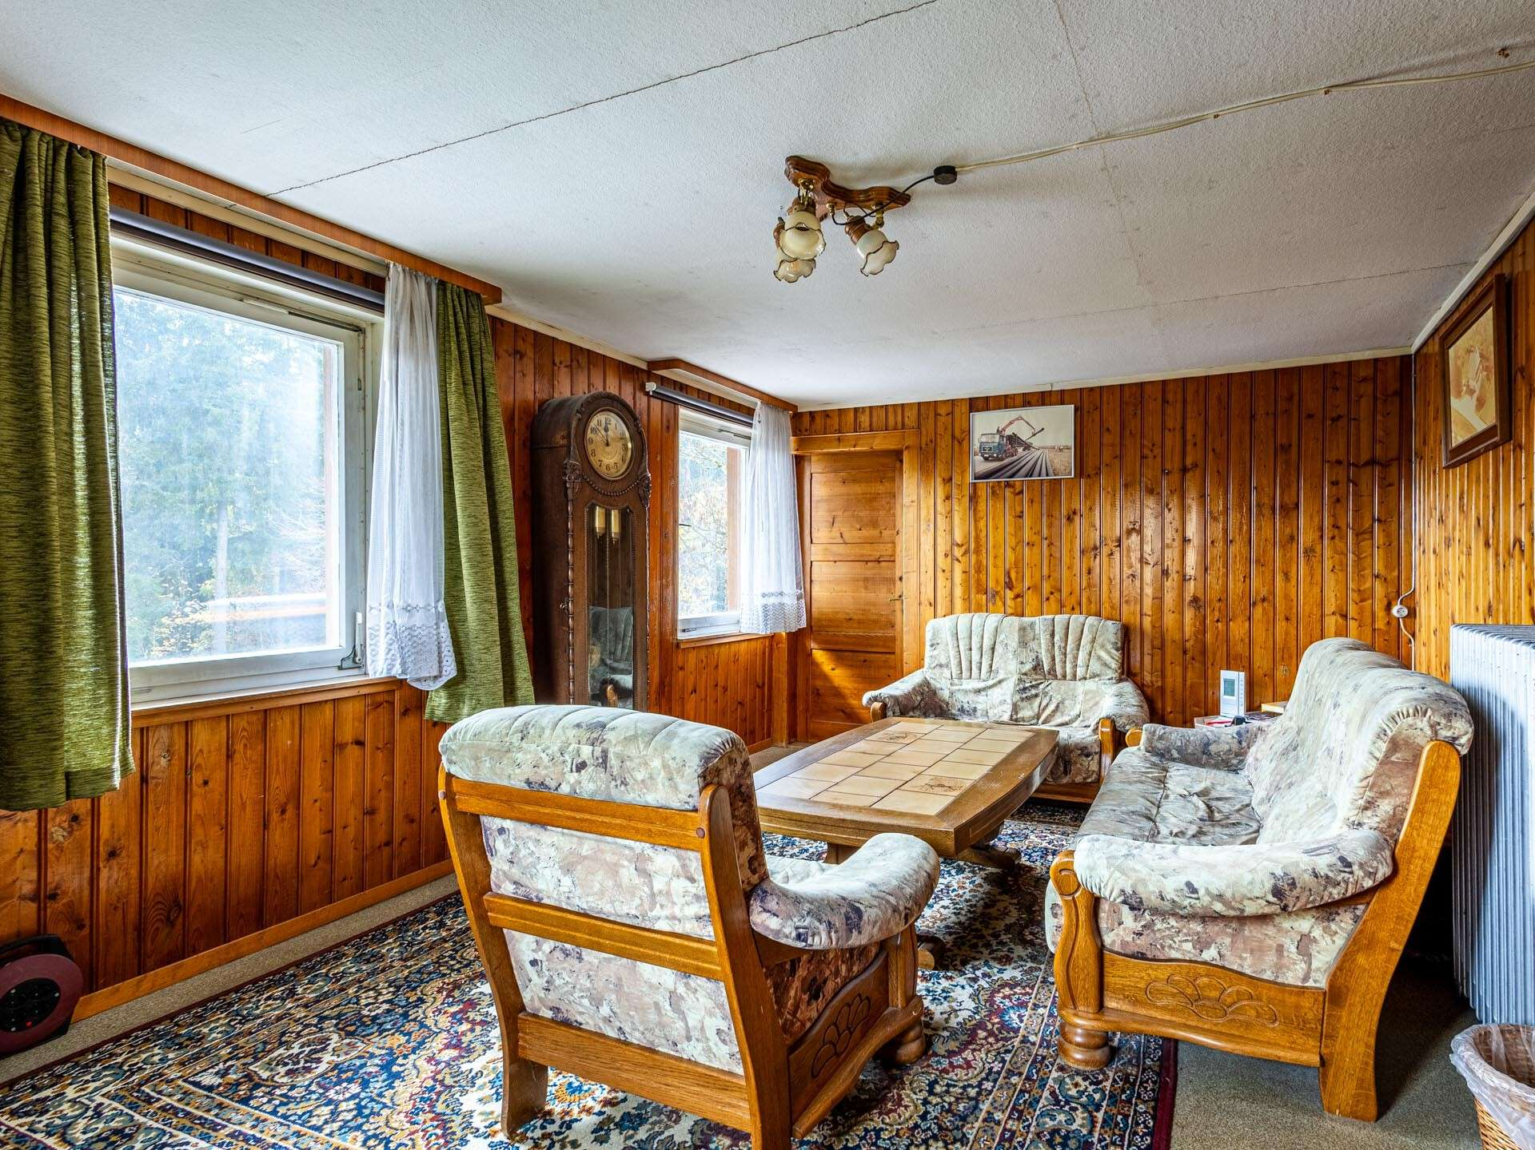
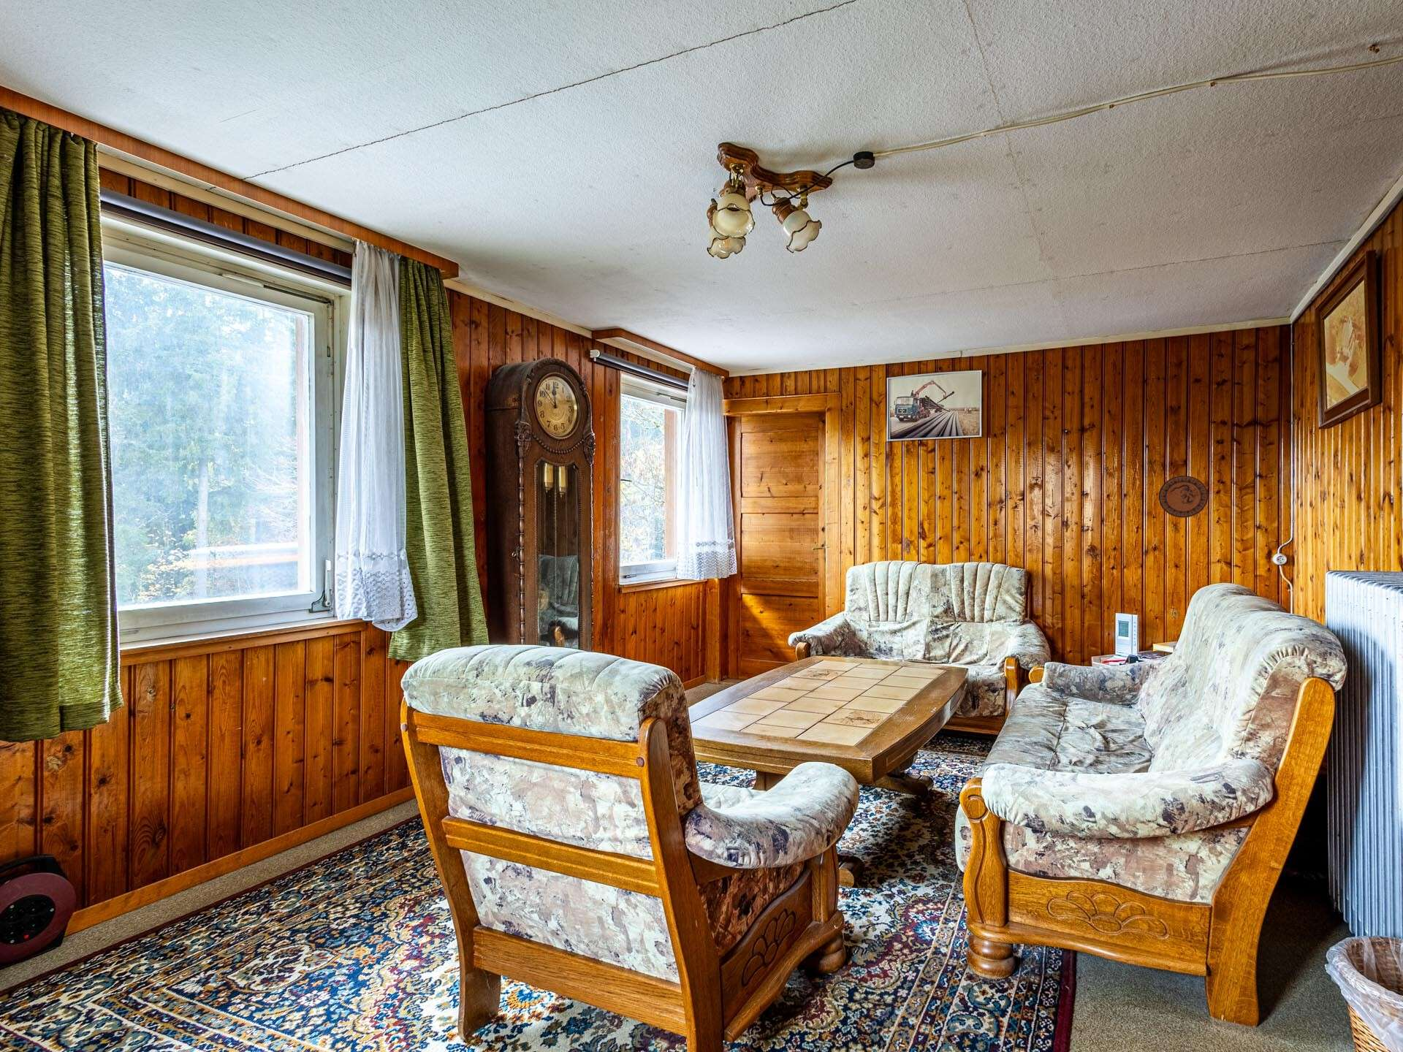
+ decorative plate (1182, 496)
